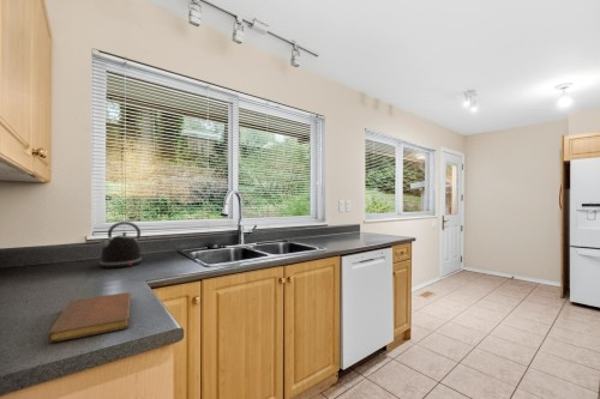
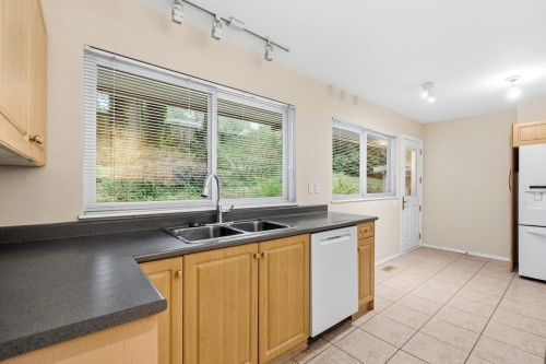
- kettle (121, 242)
- notebook (96, 313)
